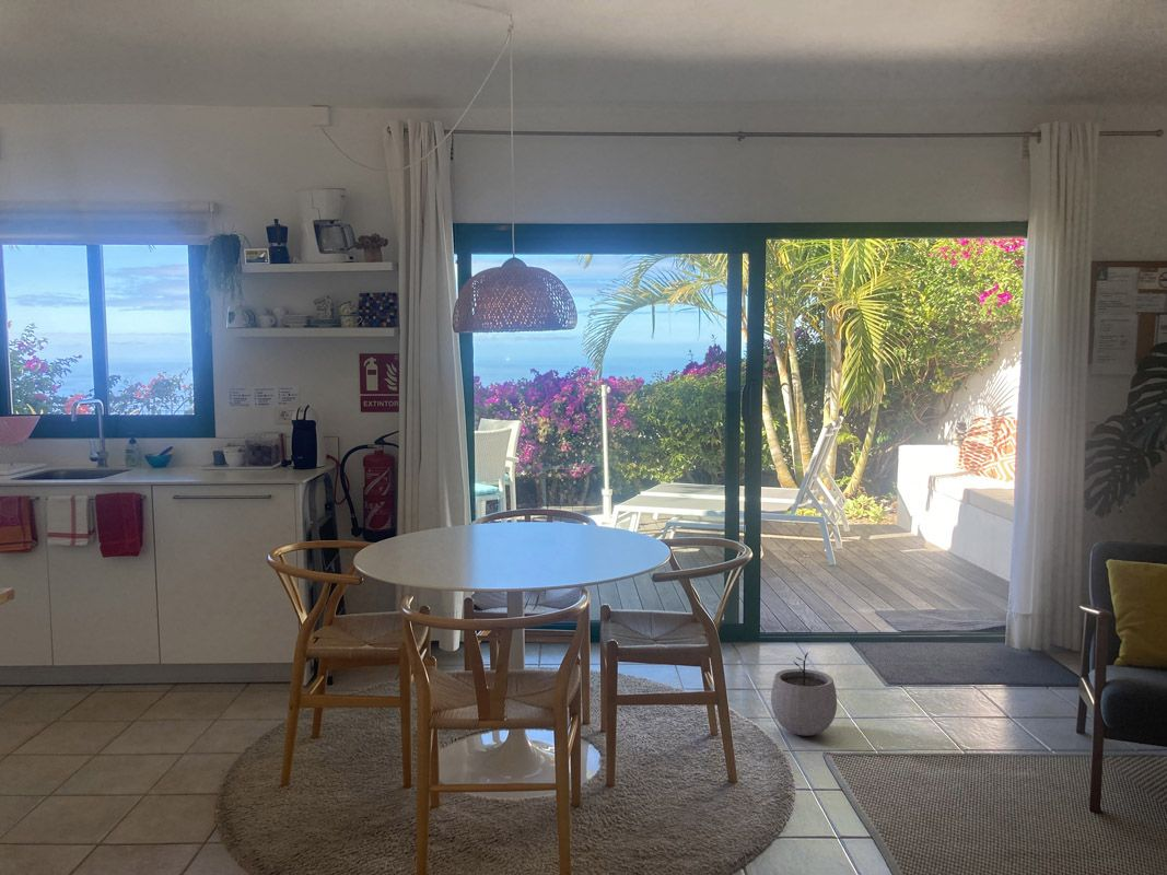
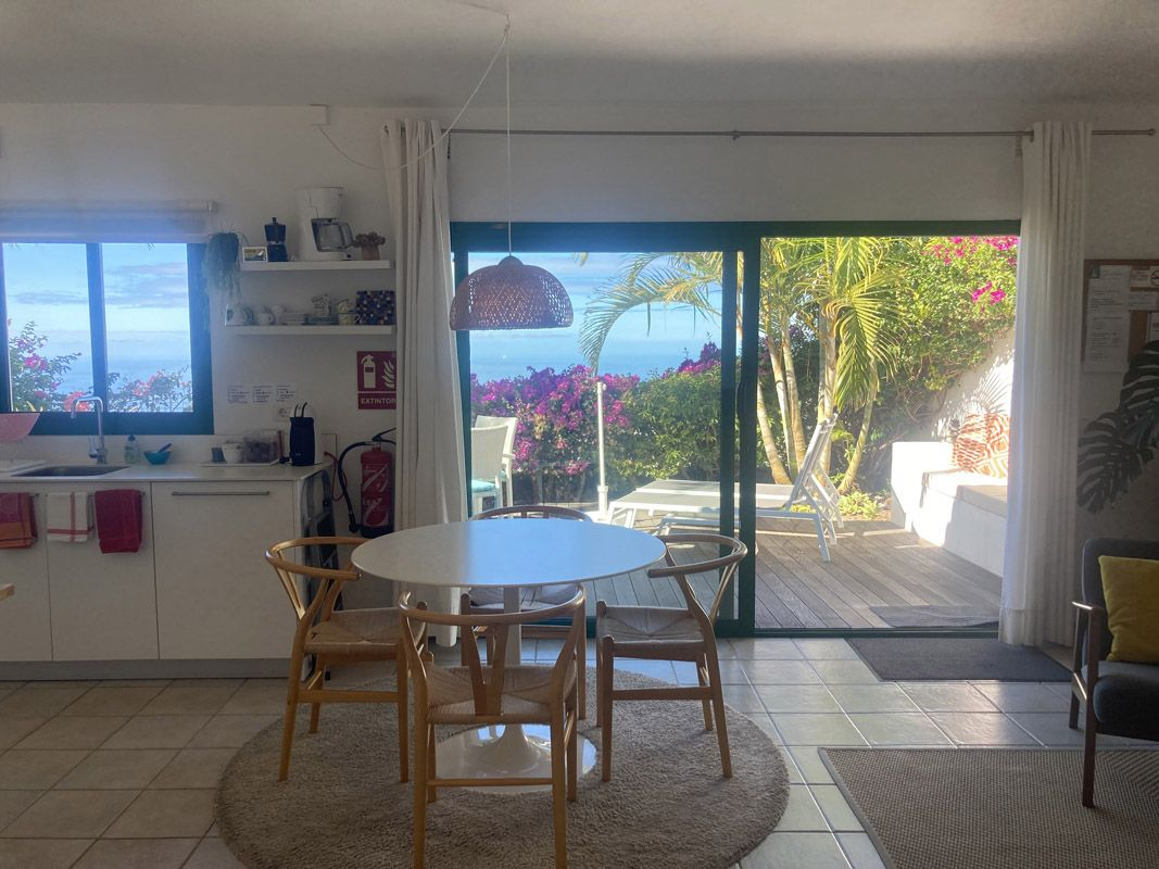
- plant pot (803, 692)
